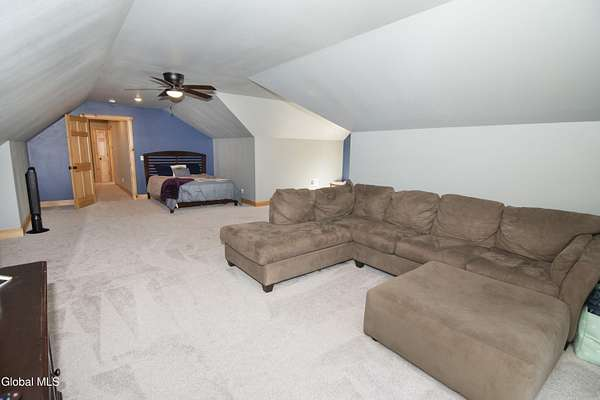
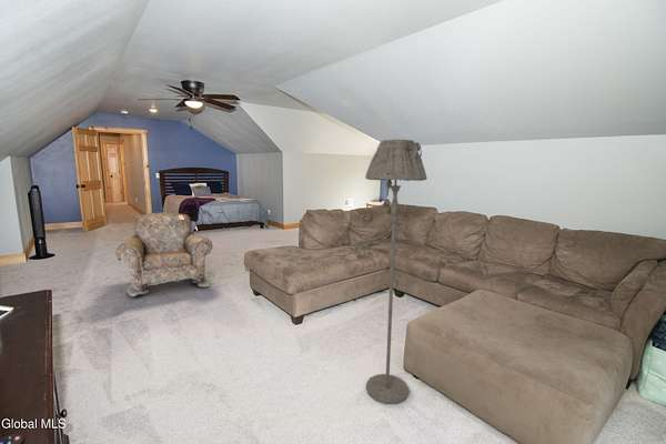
+ armchair (163, 250)
+ floor lamp (391, 272)
